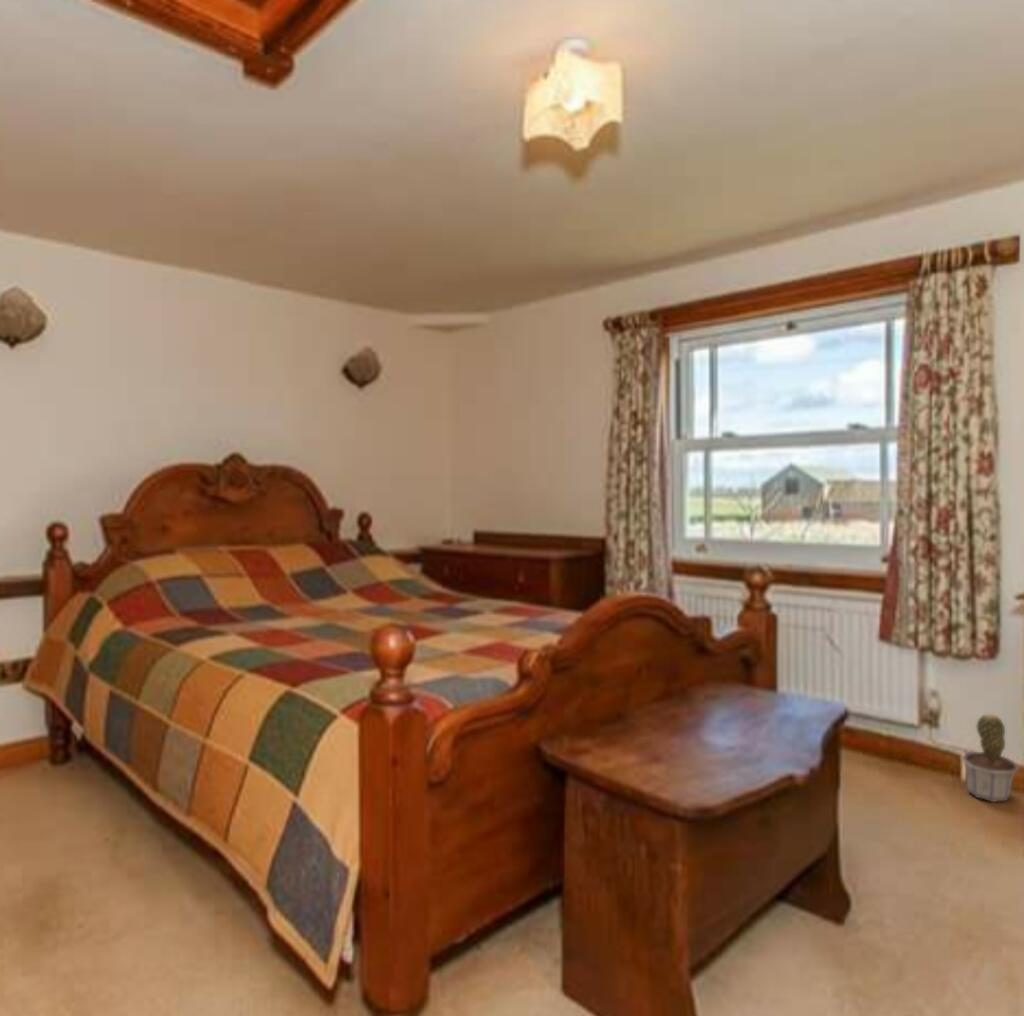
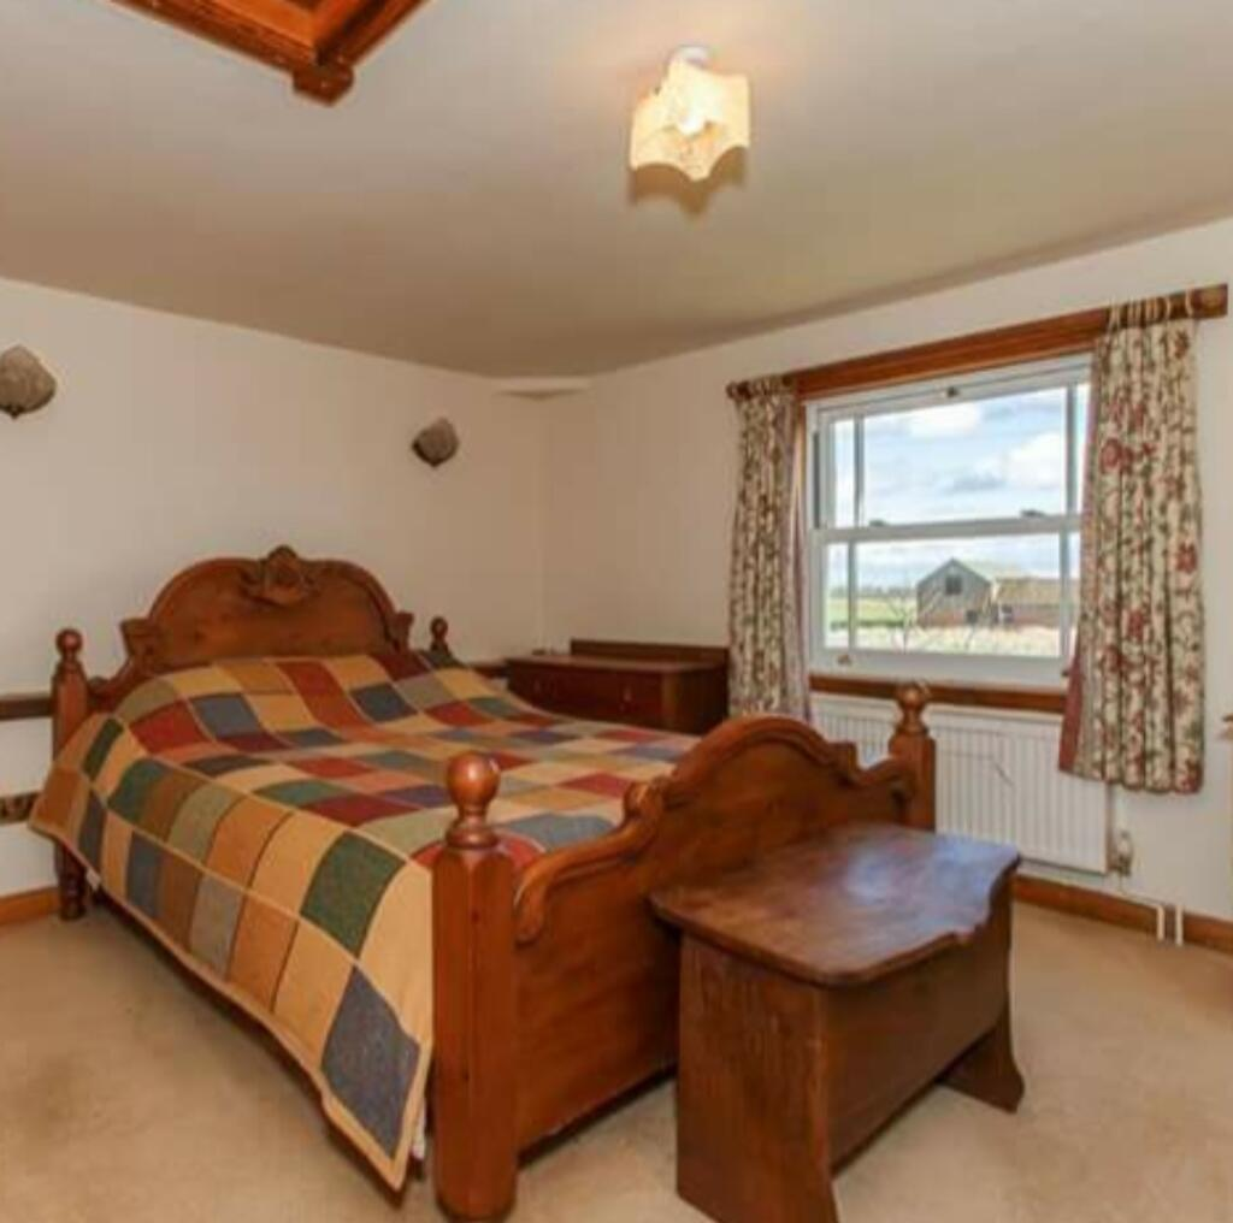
- potted plant (990, 755)
